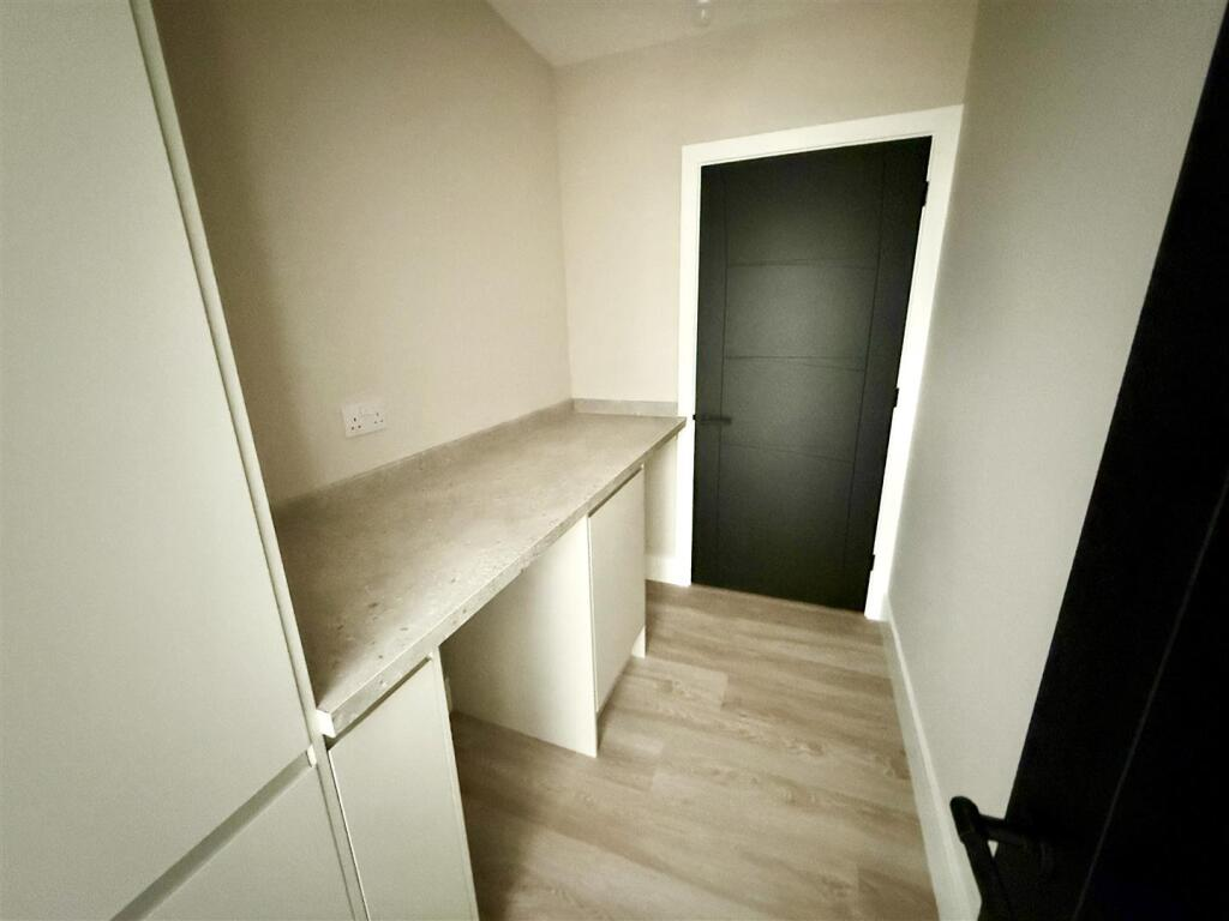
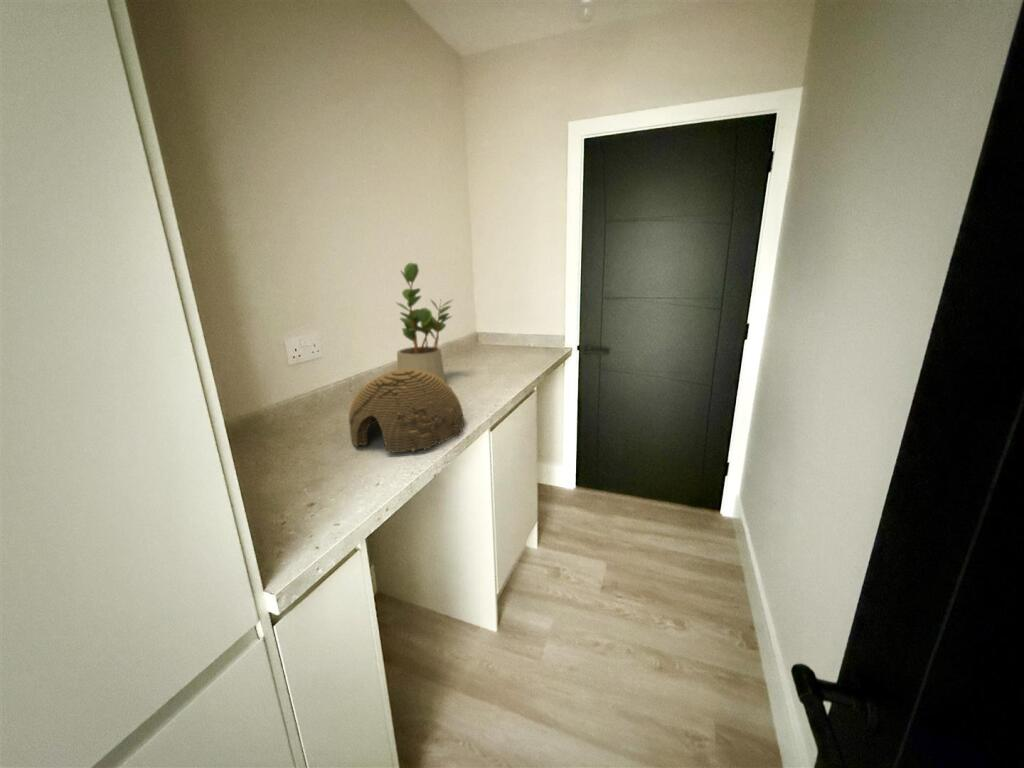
+ potted plant (423, 325)
+ woven basket (406, 401)
